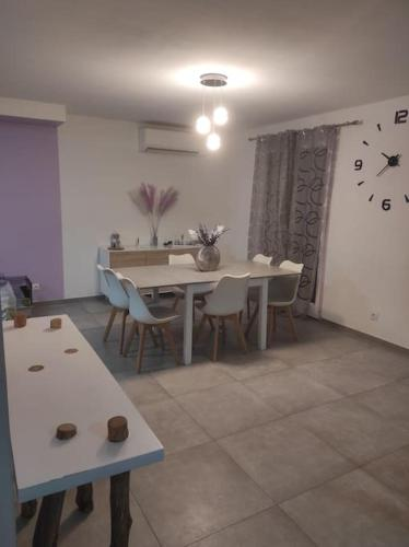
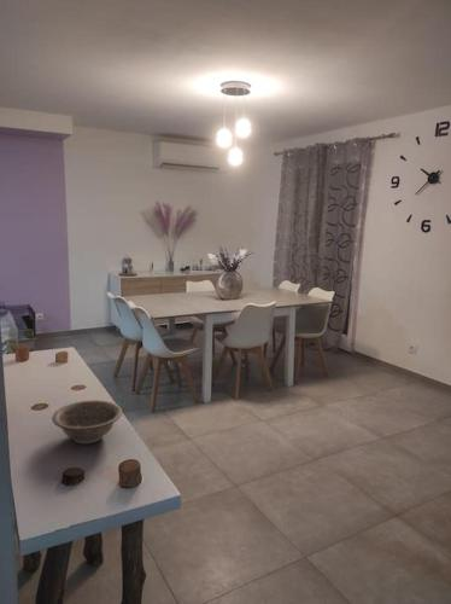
+ decorative bowl (88, 425)
